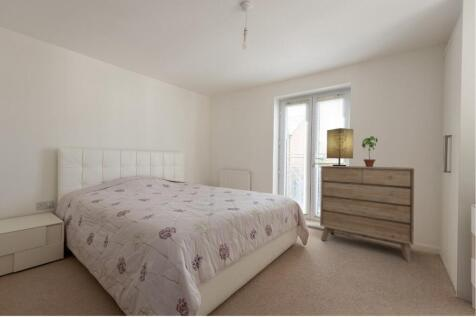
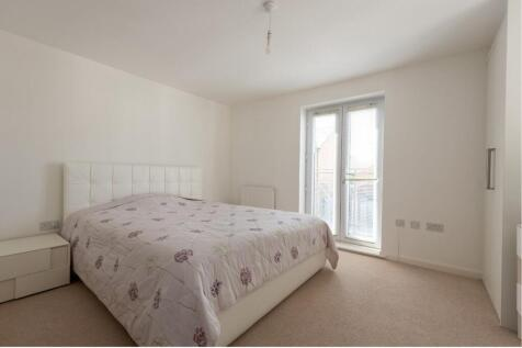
- potted plant (369, 151)
- dresser (364, 205)
- table lamp (339, 147)
